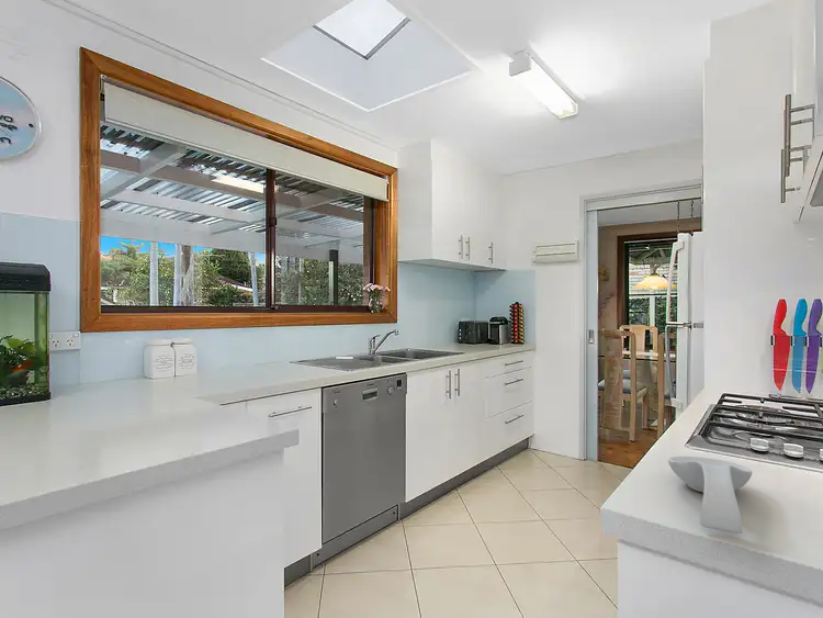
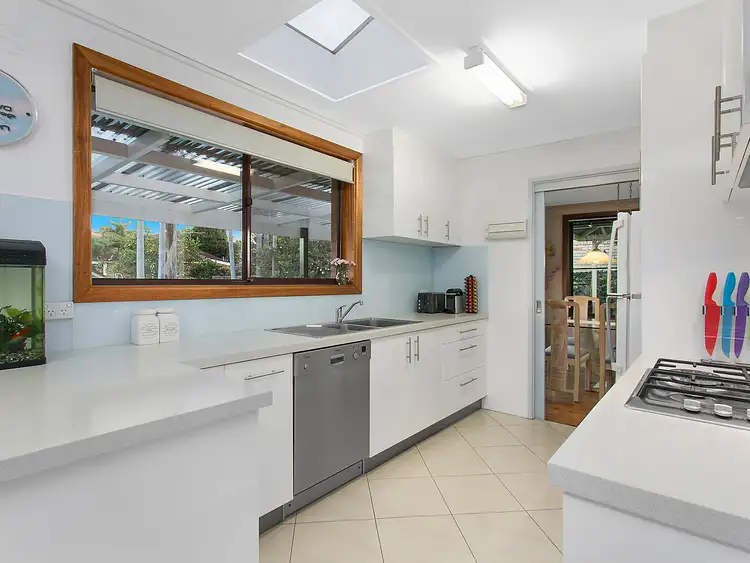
- spoon rest (712, 477)
